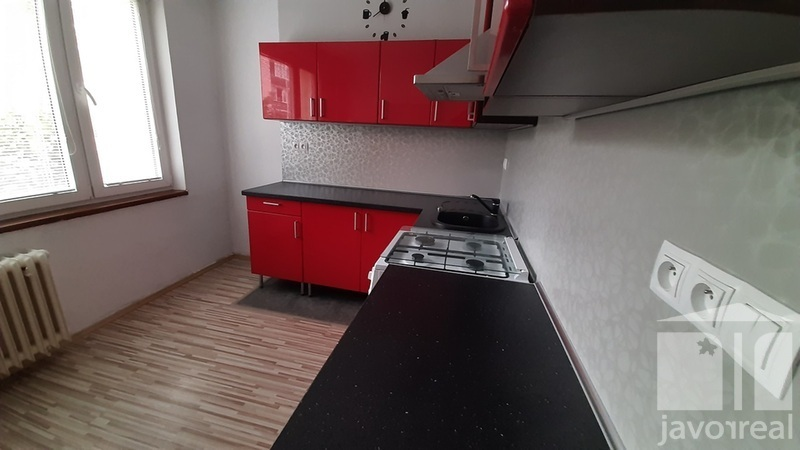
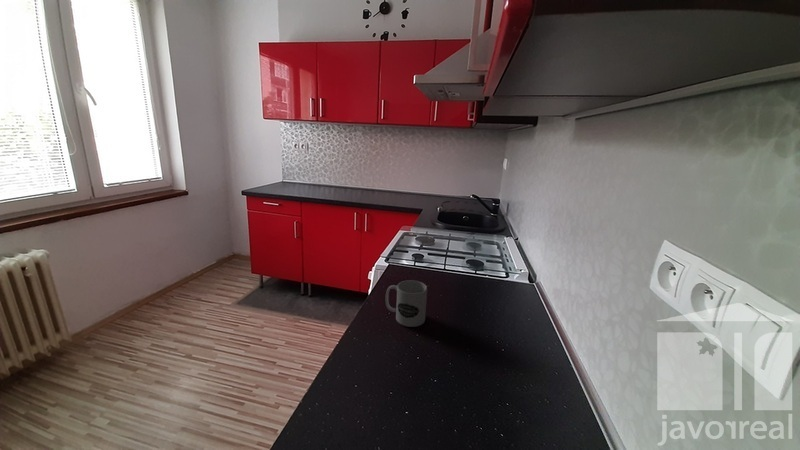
+ mug (405, 301)
